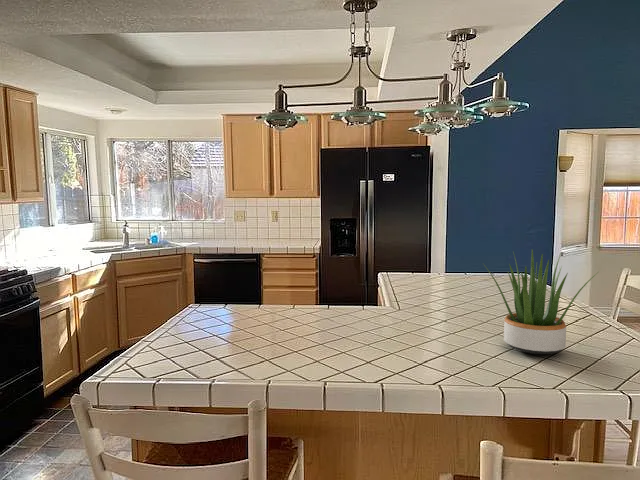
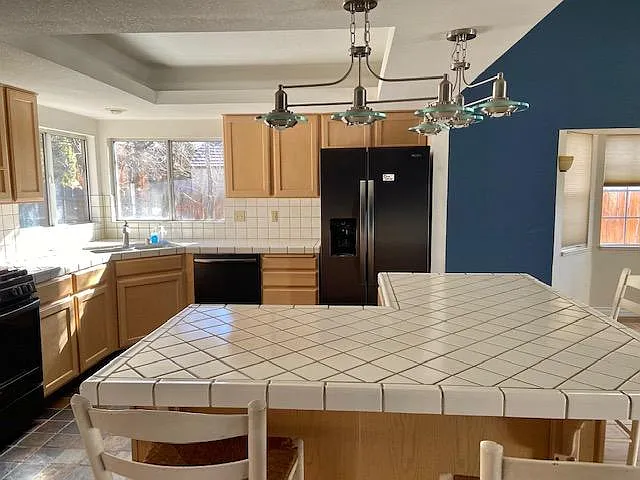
- potted plant (535, 301)
